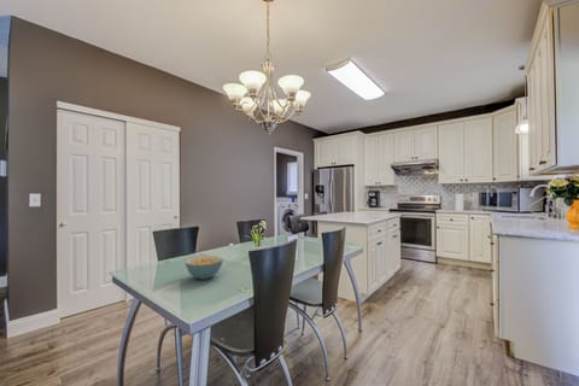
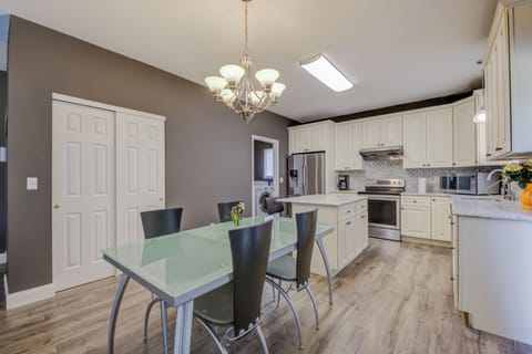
- cereal bowl (204, 268)
